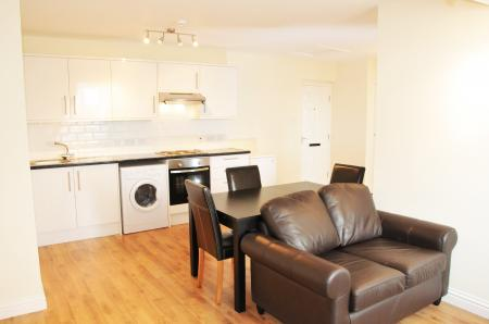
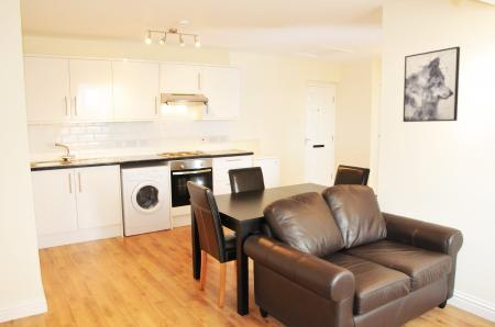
+ wall art (429, 87)
